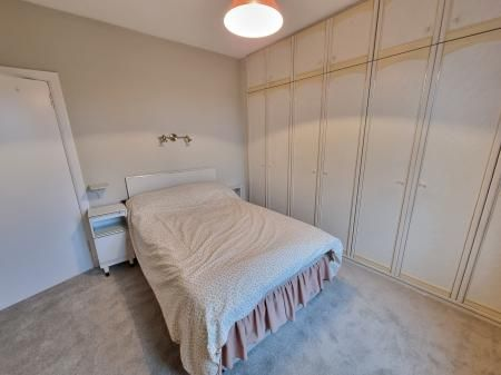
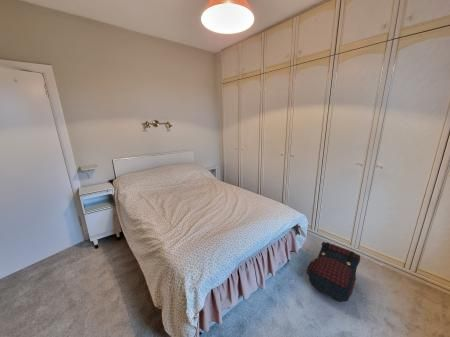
+ satchel (332, 270)
